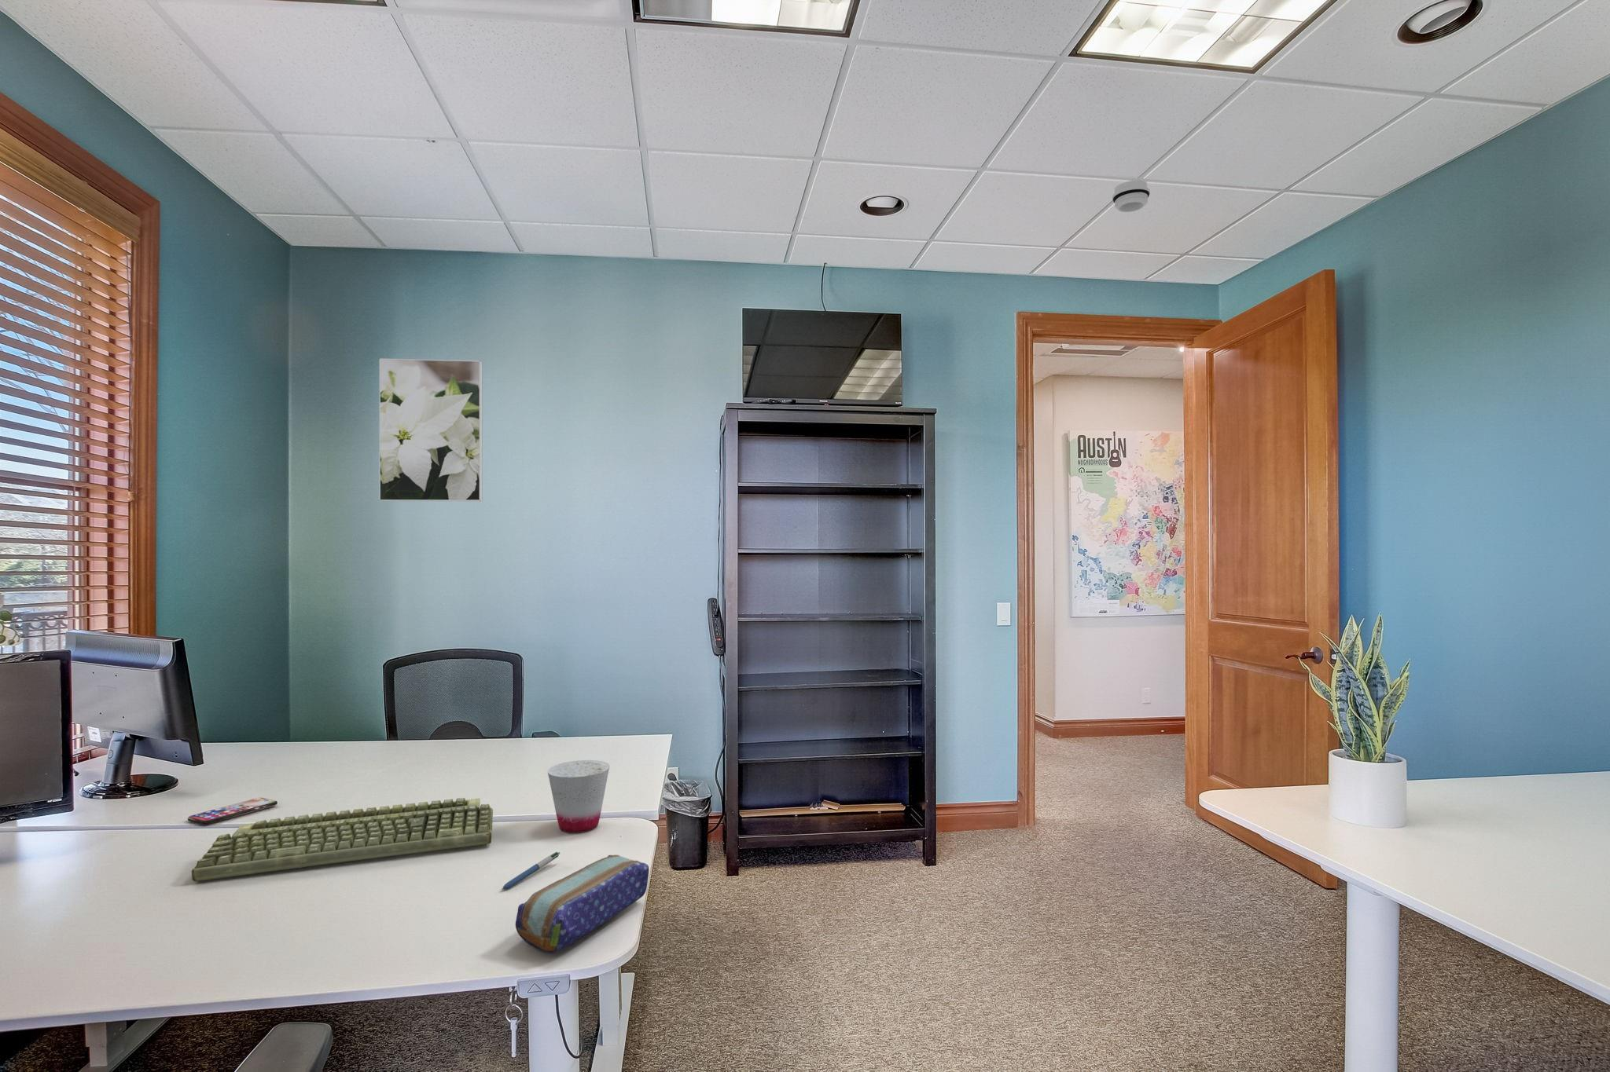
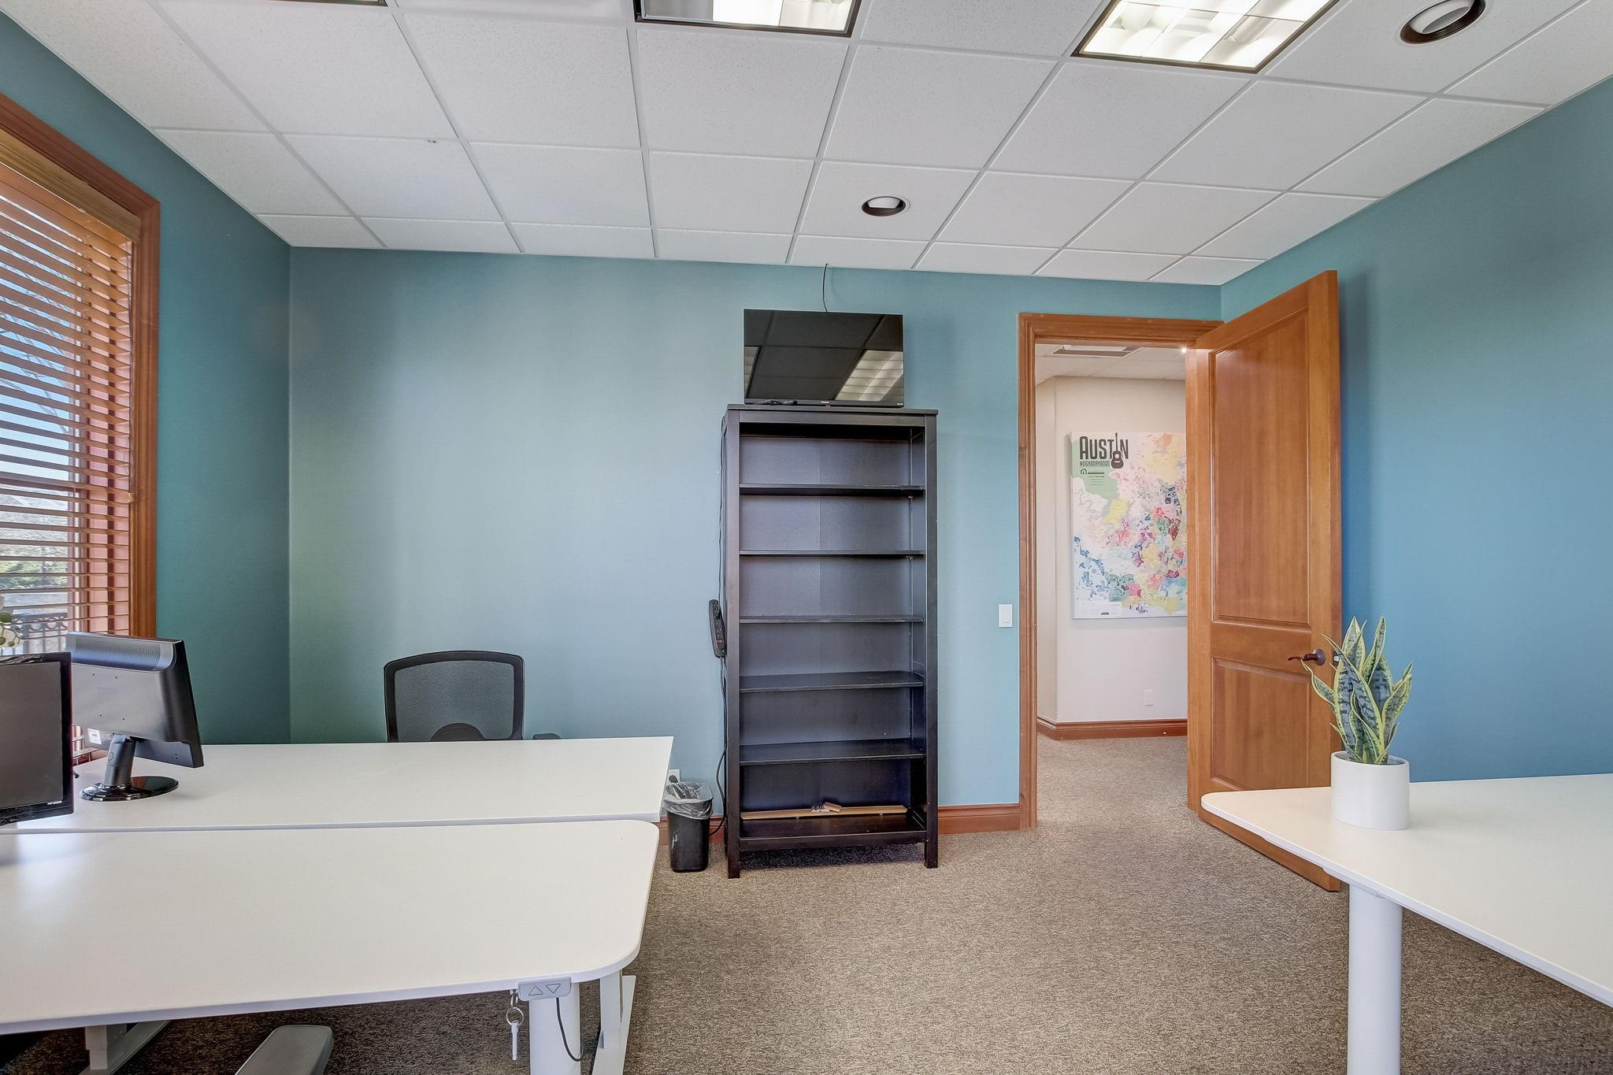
- pencil case (585, 897)
- smoke detector (1130, 196)
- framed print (431, 431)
- pen (530, 870)
- cup (578, 797)
- smartphone (233, 810)
- computer keyboard (358, 834)
